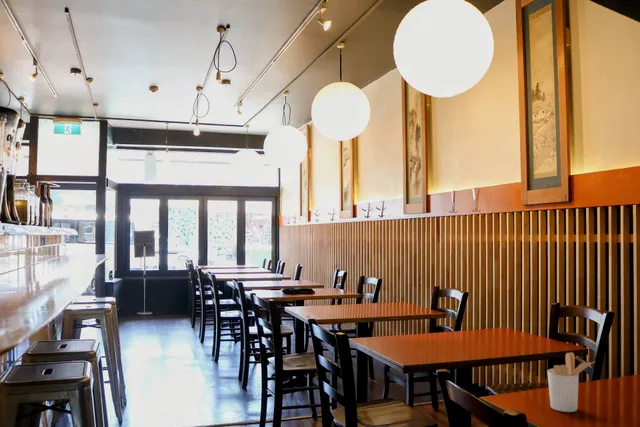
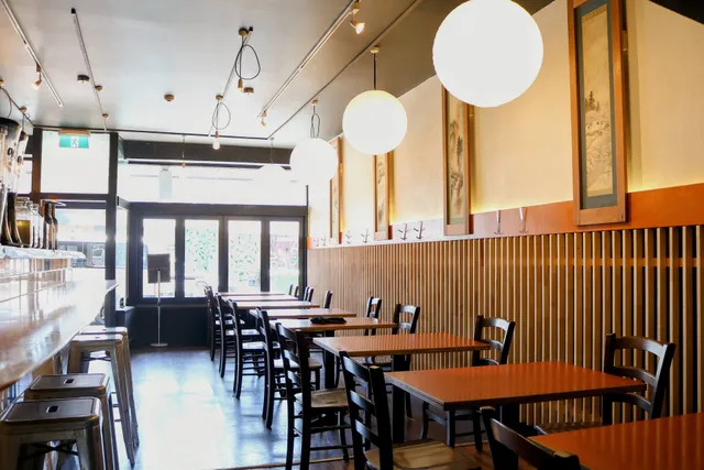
- utensil holder (570, 382)
